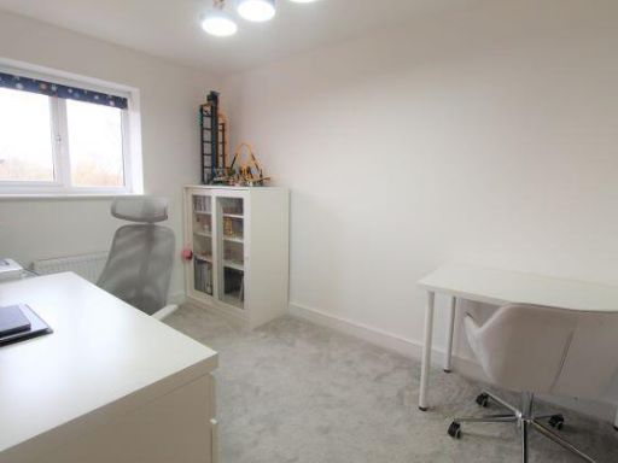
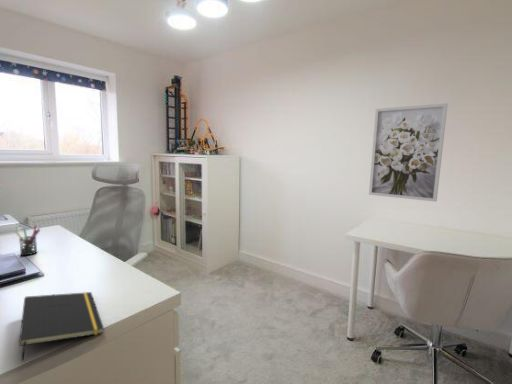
+ pen holder (28, 239)
+ wall art (404, 153)
+ notepad (61, 314)
